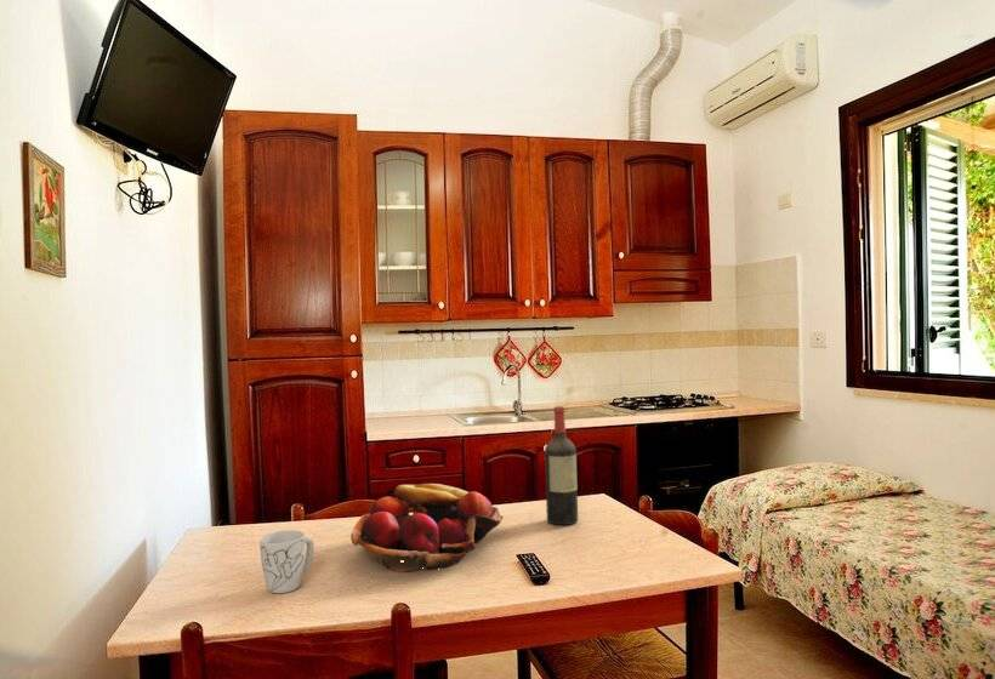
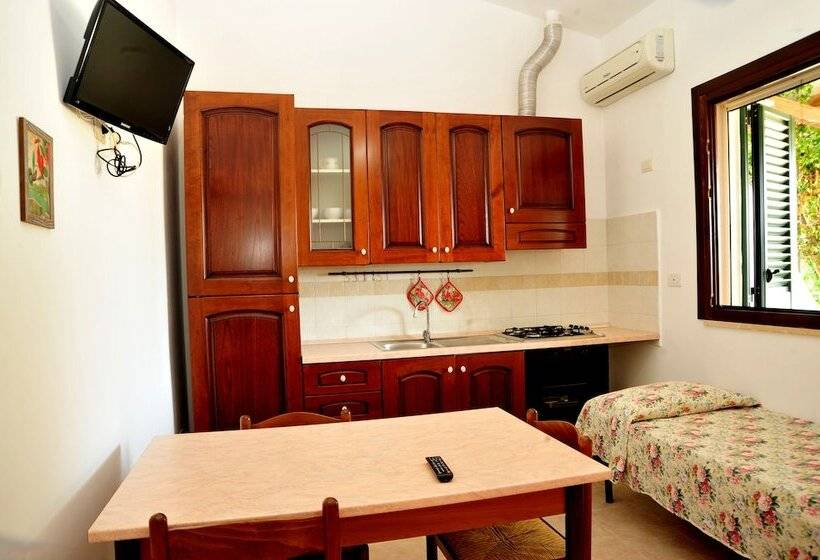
- mug (289, 559)
- wine bottle (561, 463)
- fruit basket (425, 519)
